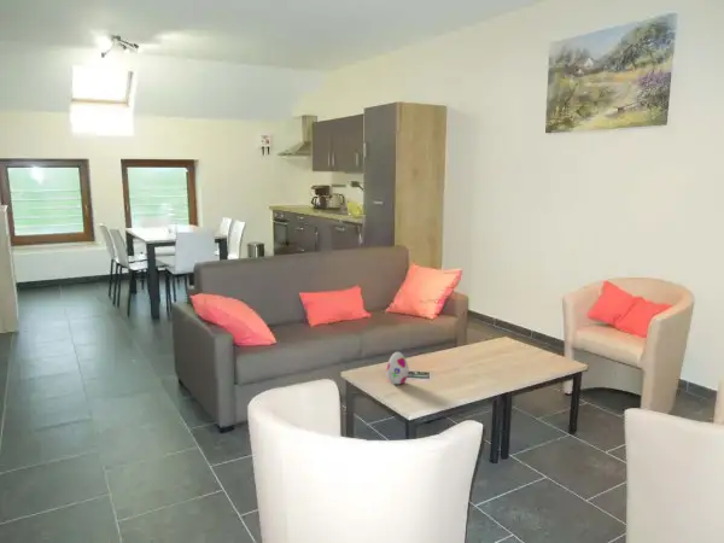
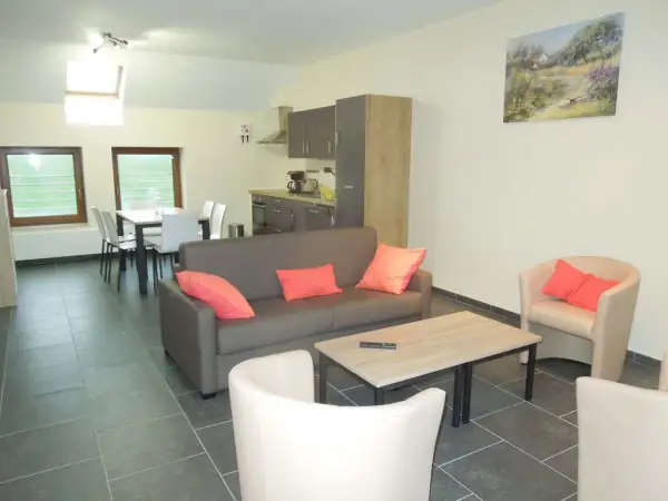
- decorative egg (397, 367)
